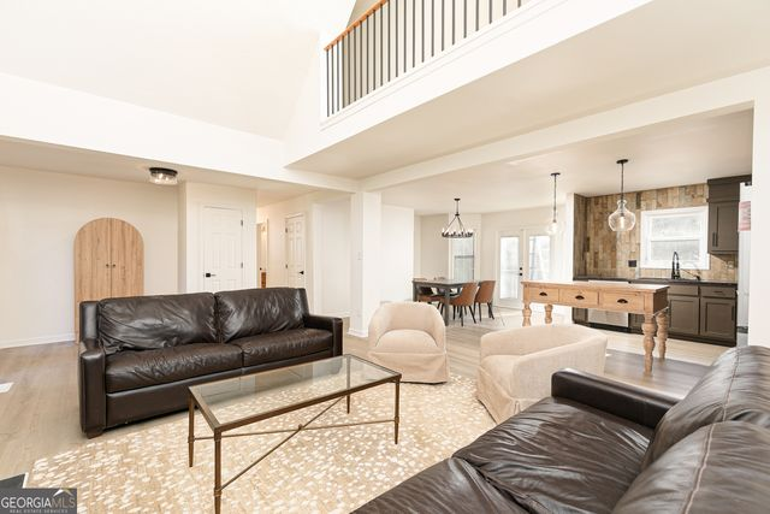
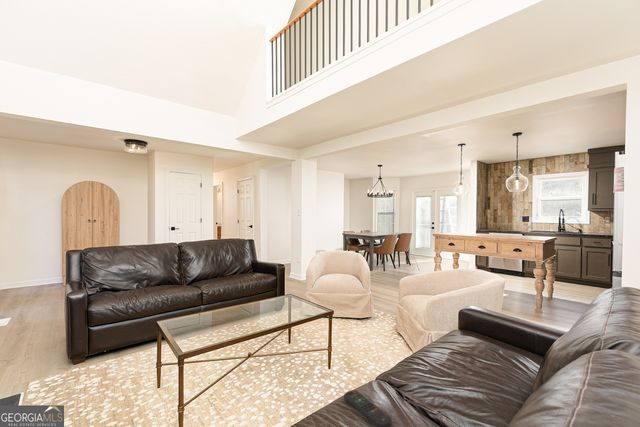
+ remote control (366, 407)
